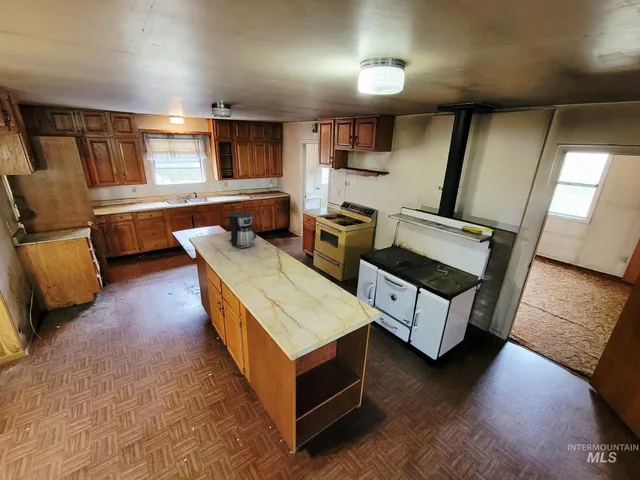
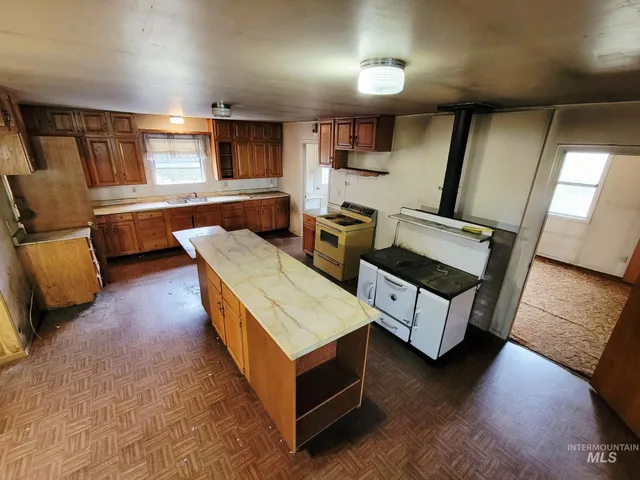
- coffee maker (242, 228)
